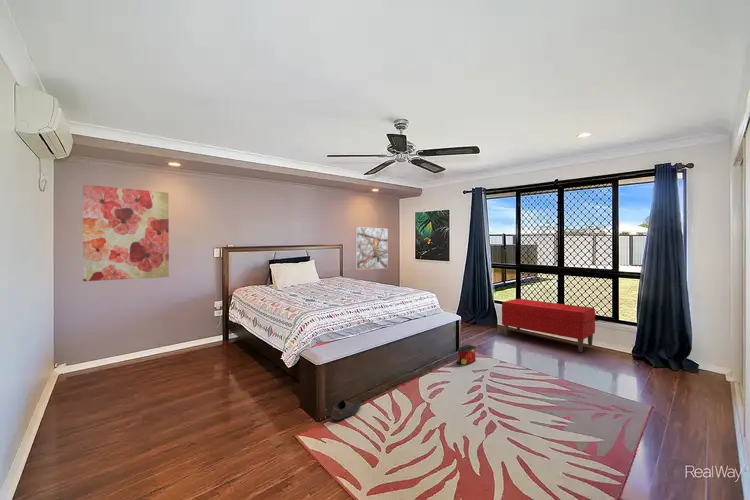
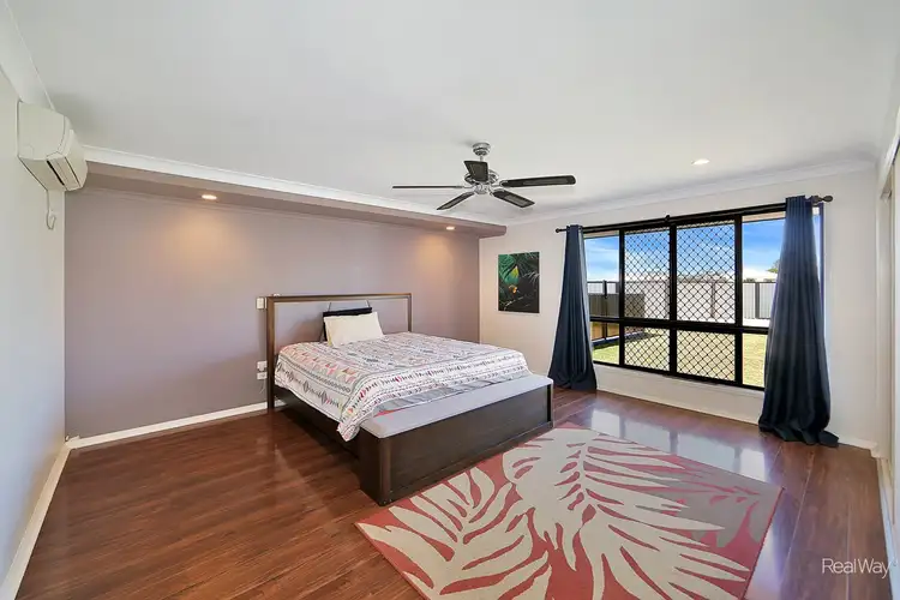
- wall art (128, 234)
- shoe (346, 406)
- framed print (372, 248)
- bench (546, 322)
- bag (465, 354)
